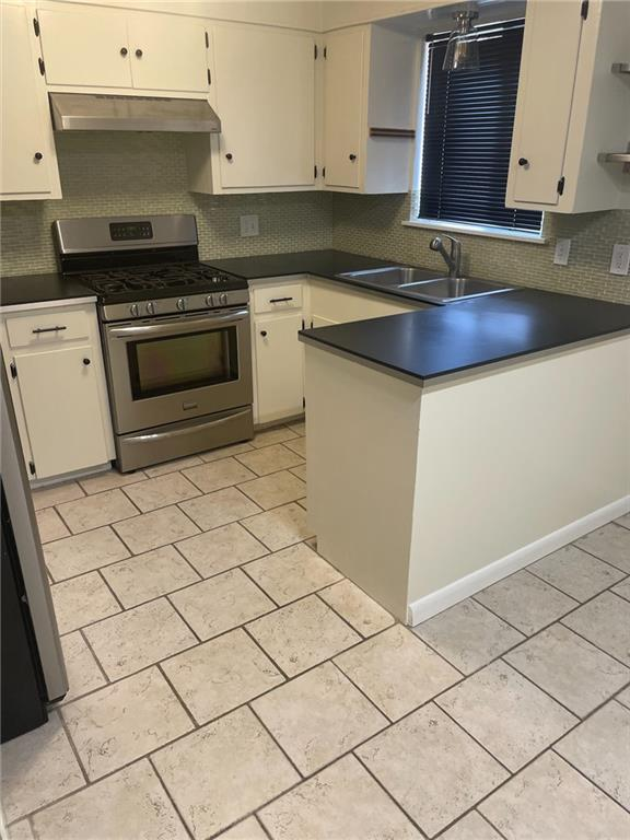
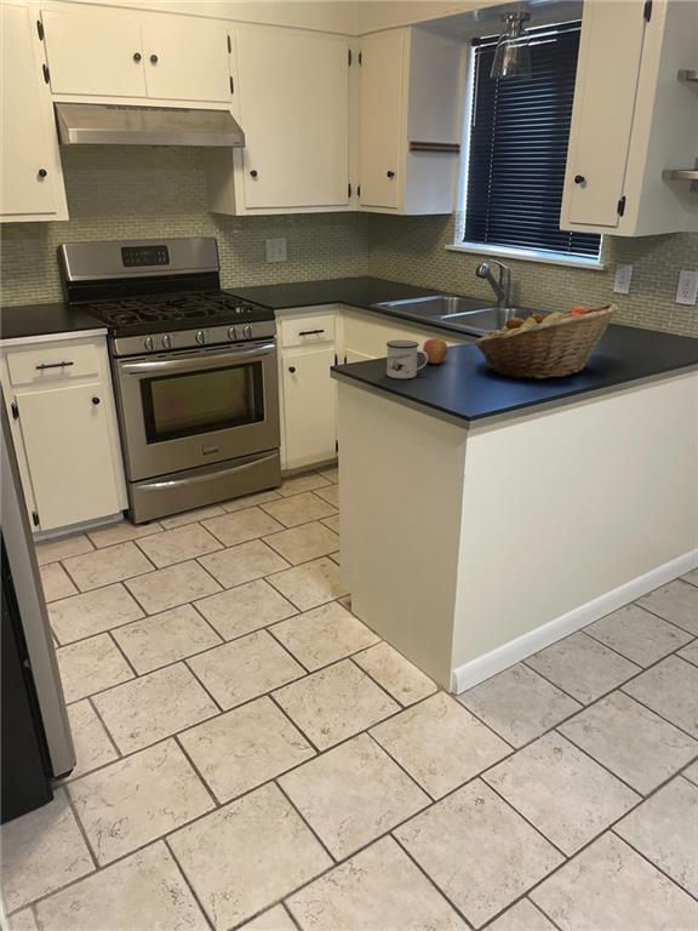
+ apple (434, 350)
+ mug (406, 359)
+ fruit basket (545, 336)
